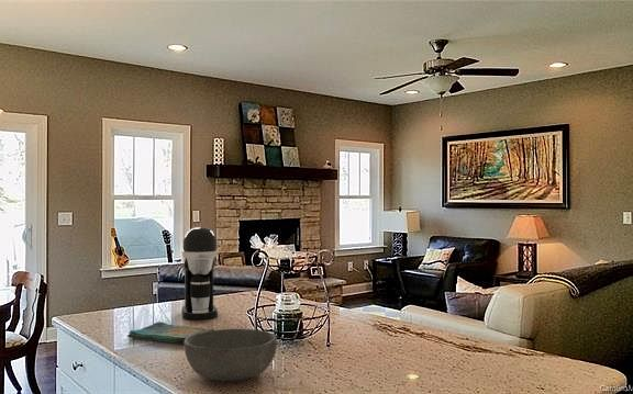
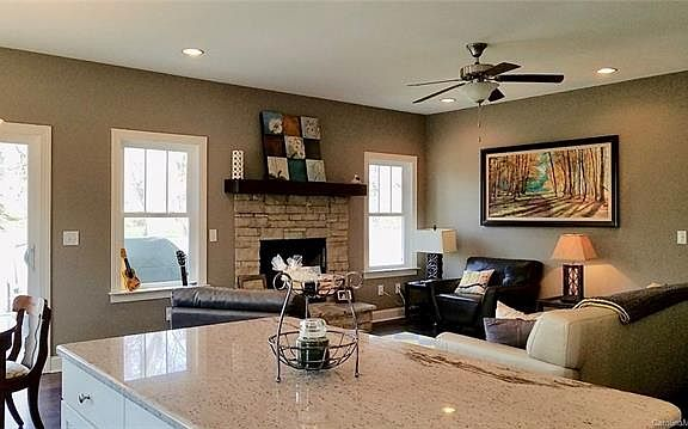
- coffee maker (199, 270)
- bowl (231, 356)
- dish towel (171, 331)
